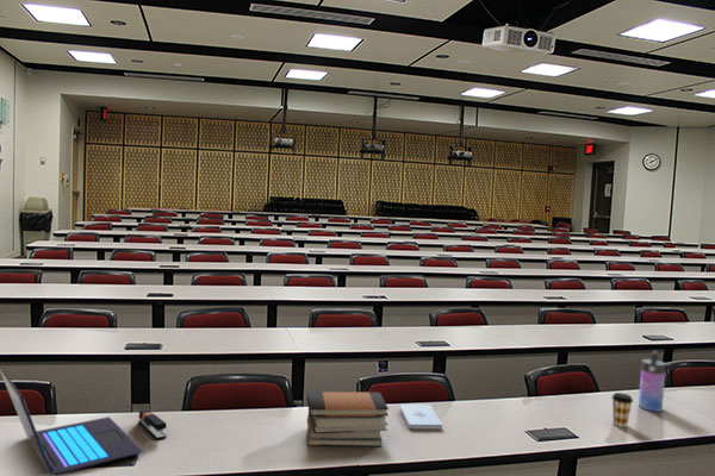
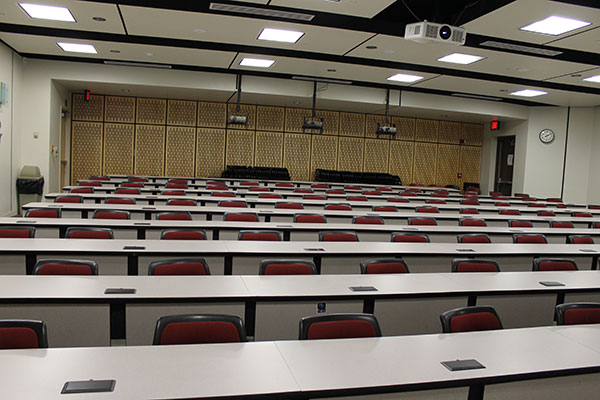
- stapler (151, 422)
- book stack (346, 418)
- laptop (72, 424)
- water bottle (652, 378)
- notepad (419, 415)
- coffee cup (621, 409)
